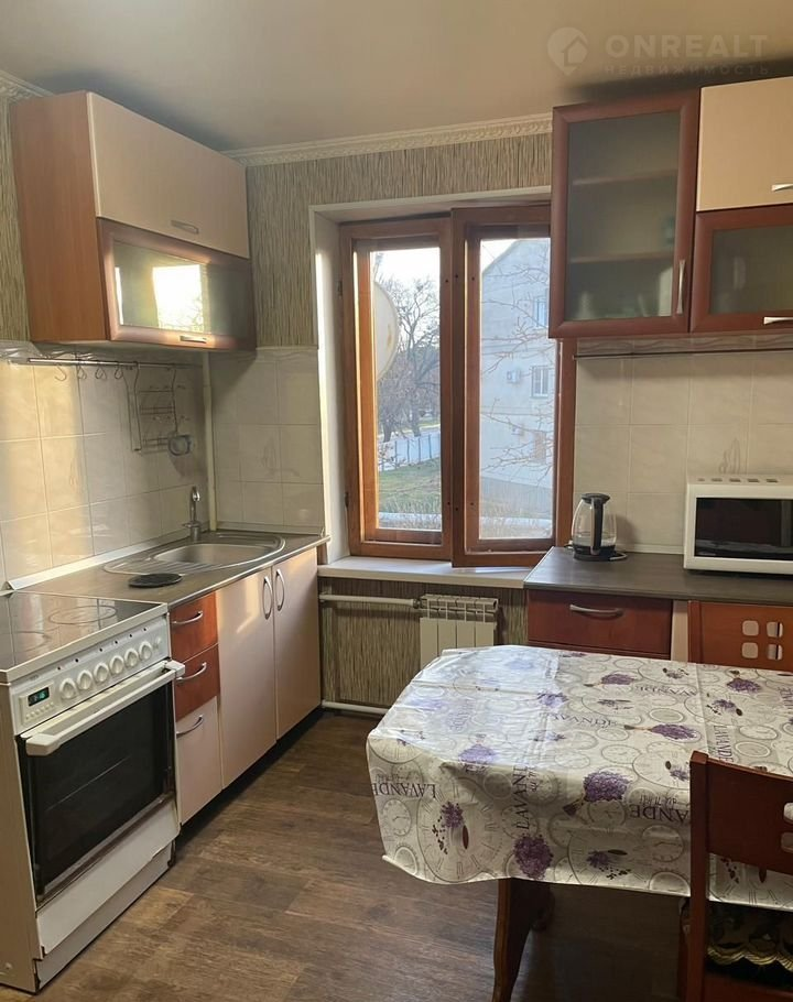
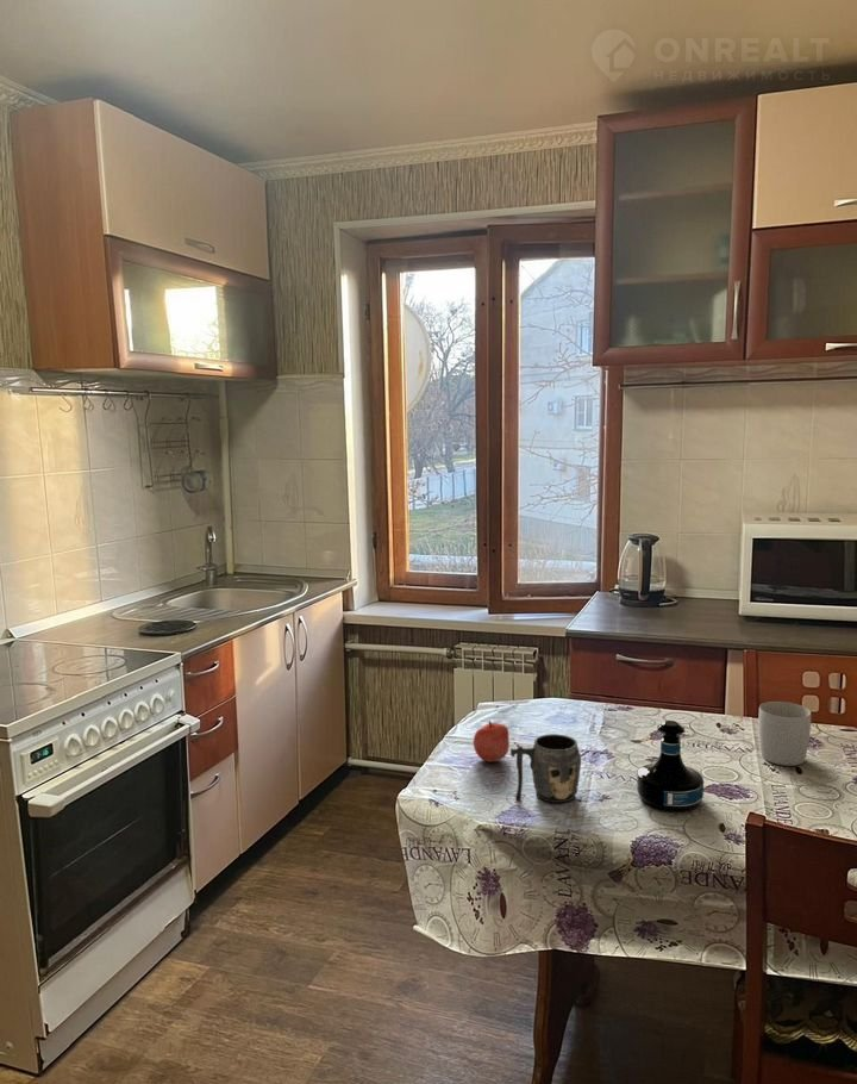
+ tequila bottle (670, 760)
+ mug (545, 770)
+ mug (780, 730)
+ apple (492, 740)
